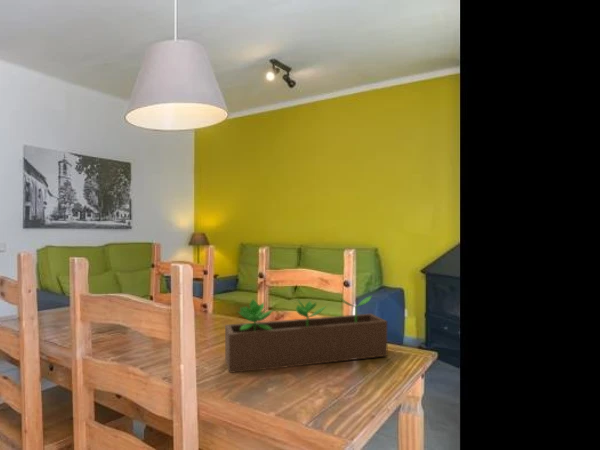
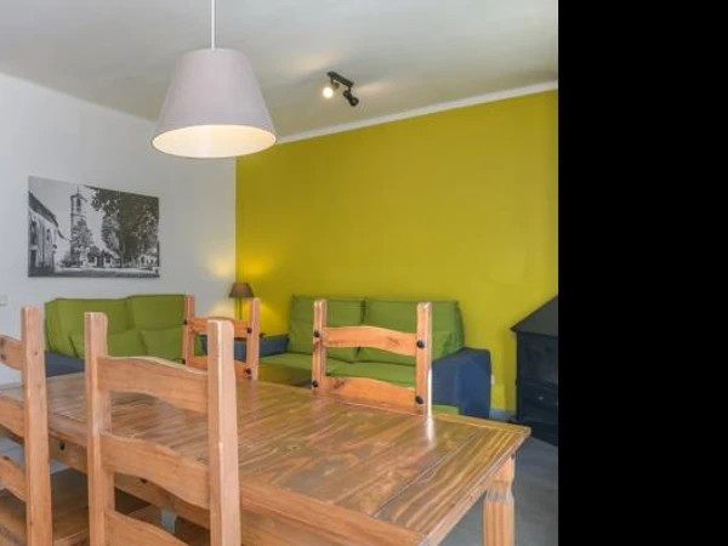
- succulent planter (307, 327)
